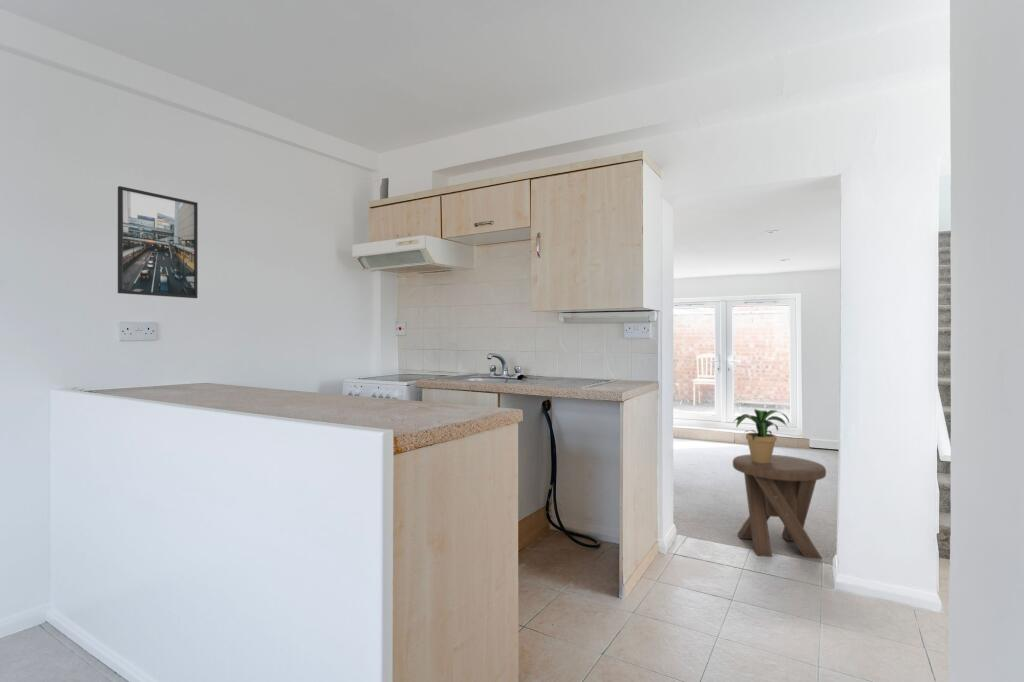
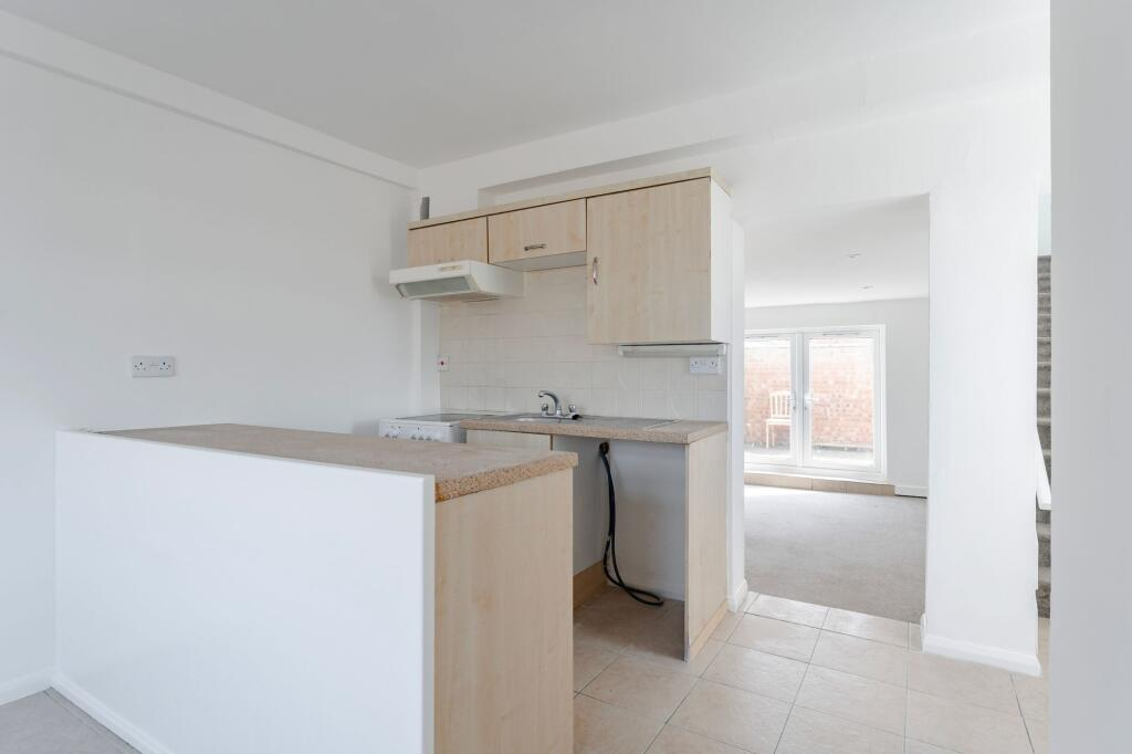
- music stool (777, 504)
- potted plant (761, 435)
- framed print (159, 245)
